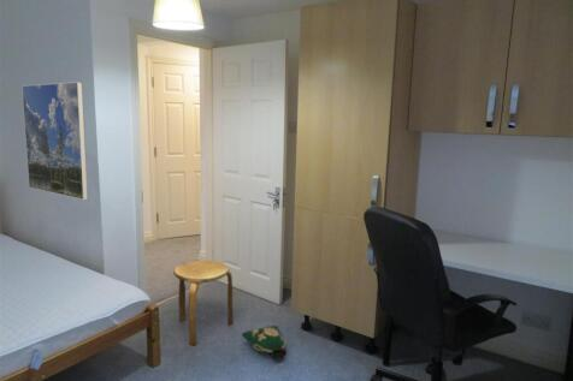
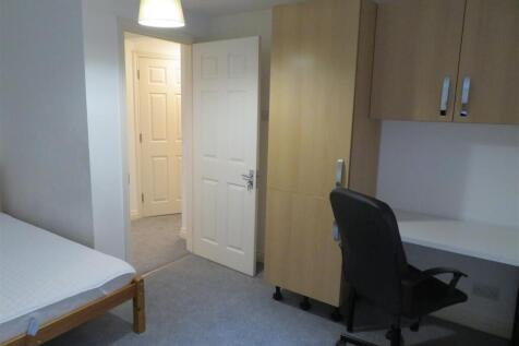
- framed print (53, 139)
- stool (195, 299)
- bag (268, 341)
